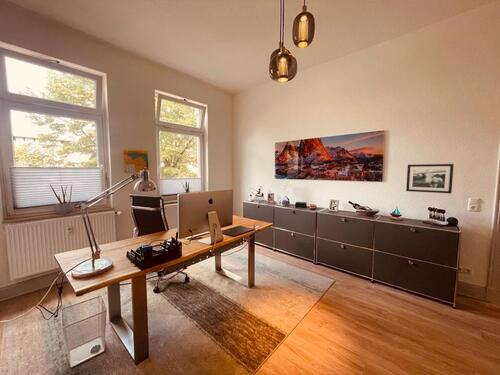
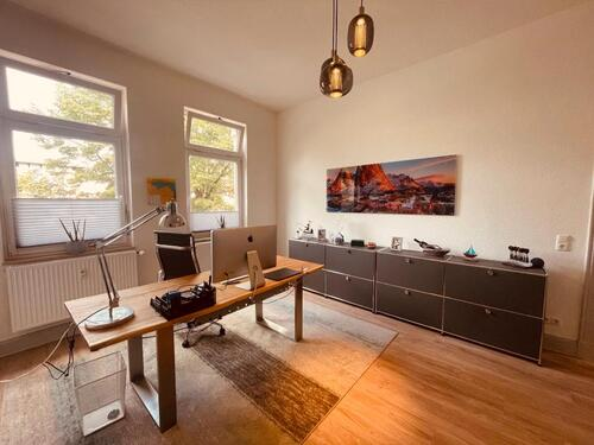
- picture frame (428, 178)
